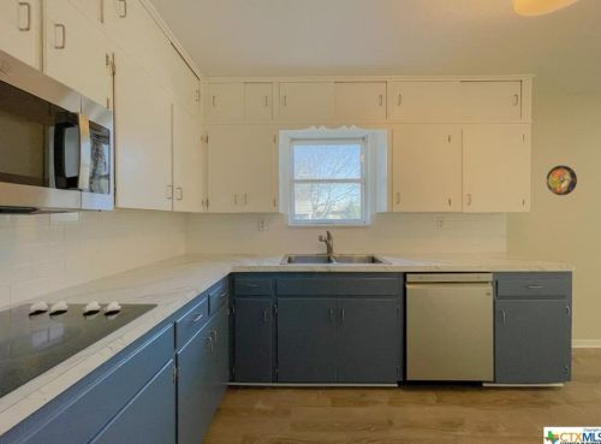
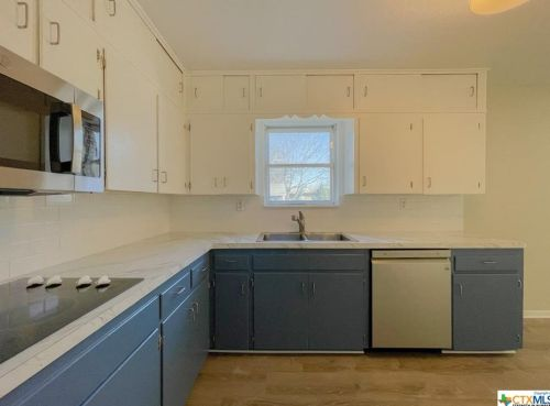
- decorative plate (560, 180)
